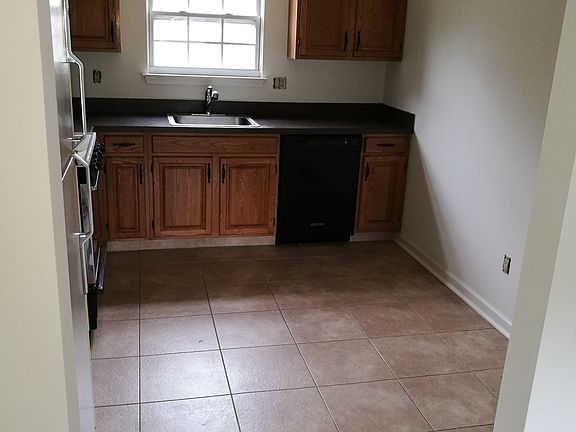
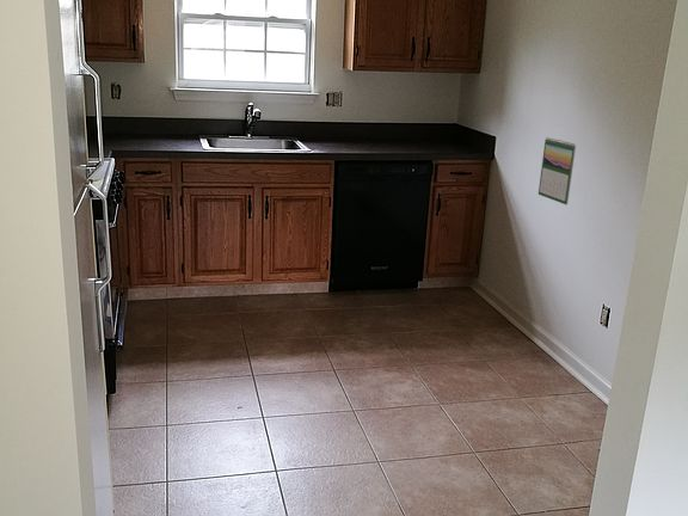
+ calendar (555, 170)
